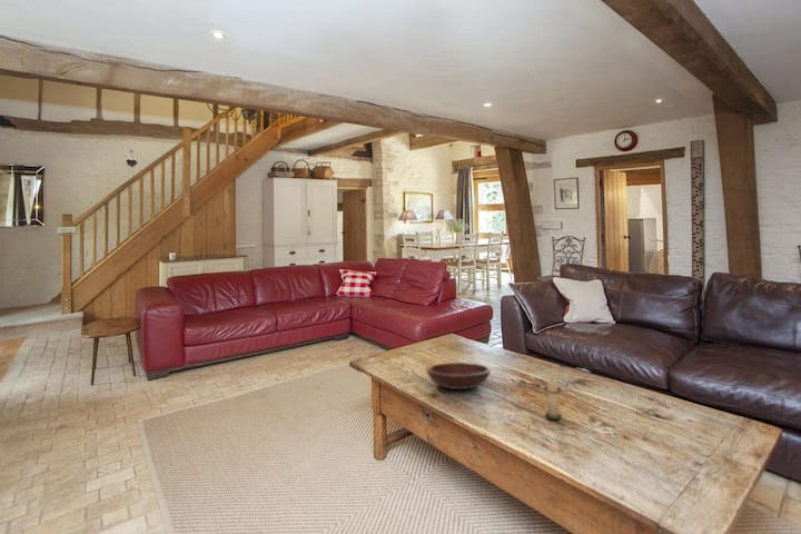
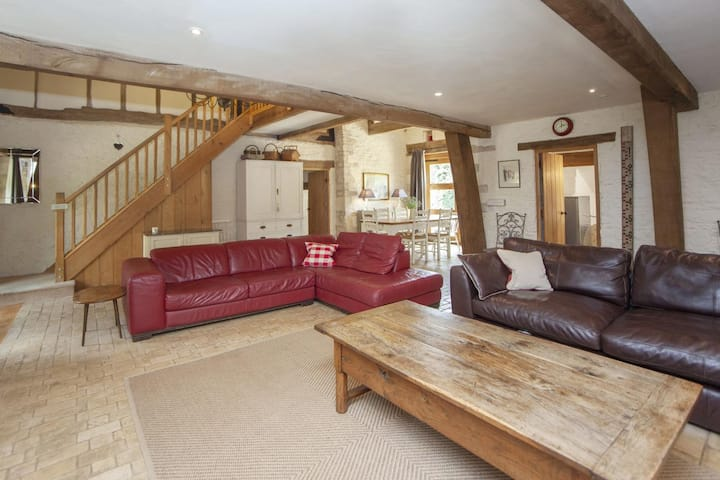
- wooden bowl (458, 377)
- candle (552, 397)
